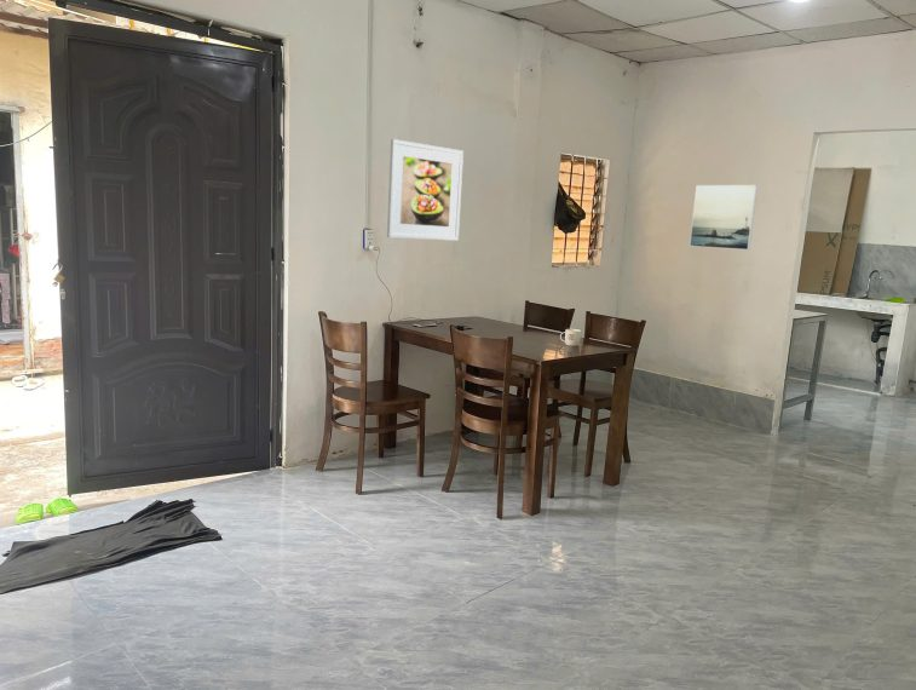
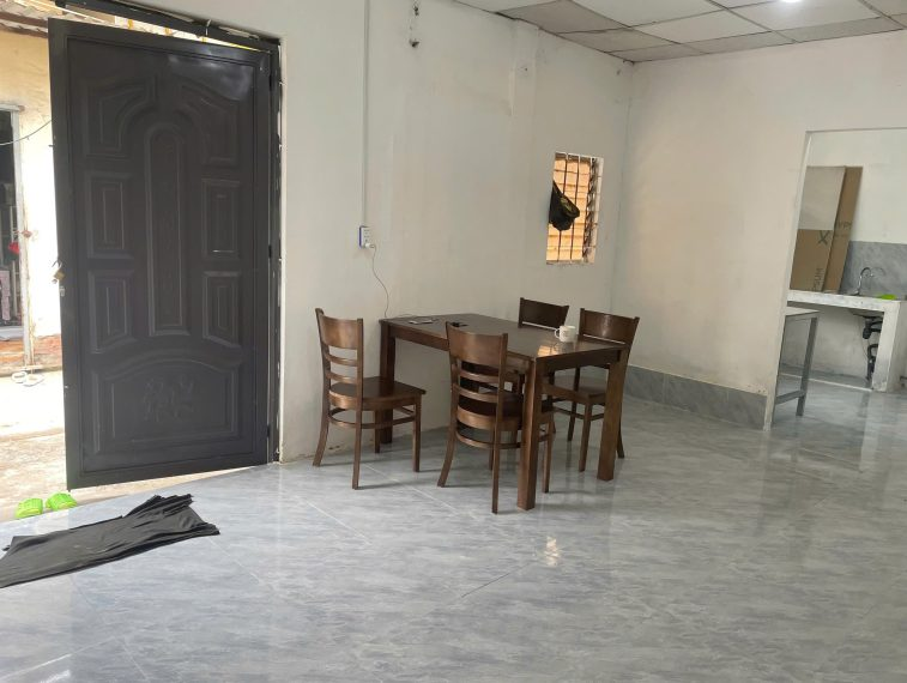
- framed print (426, 192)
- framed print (721, 217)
